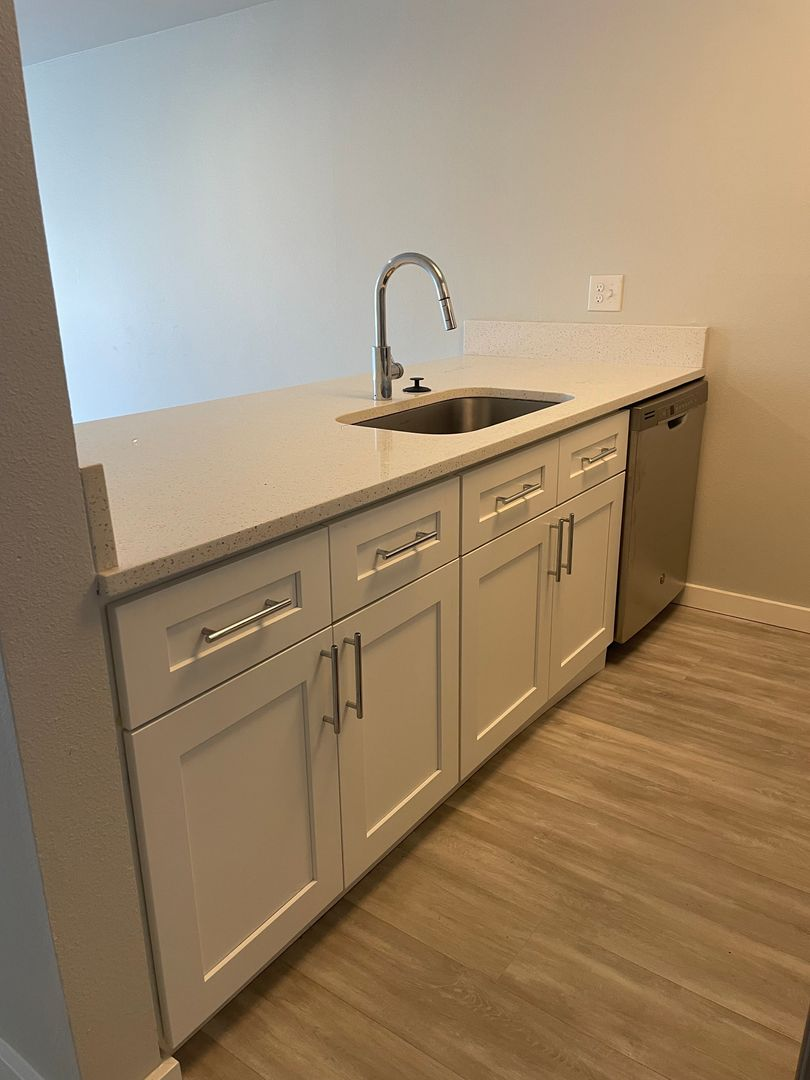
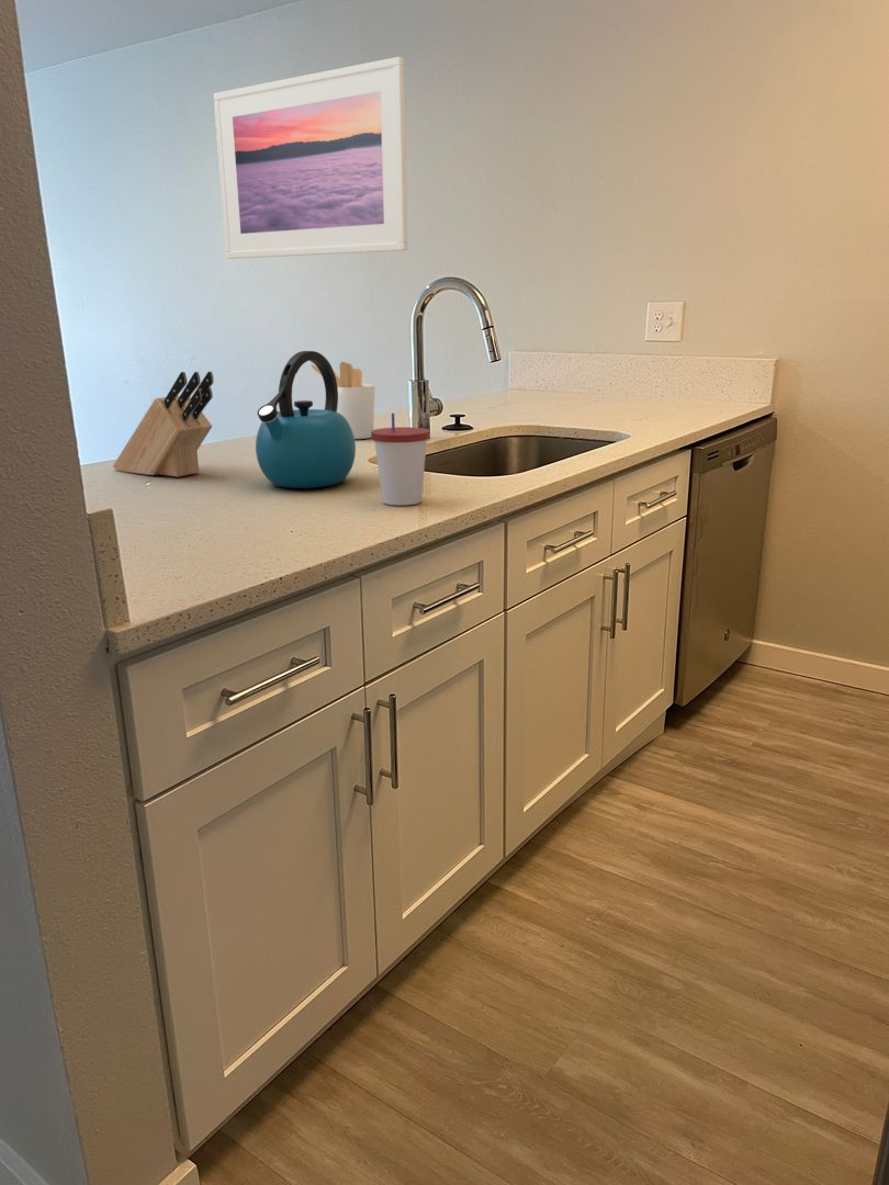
+ knife block (165, 421)
+ utensil holder (345, 398)
+ kettle (301, 419)
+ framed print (305, 168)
+ cup (401, 458)
